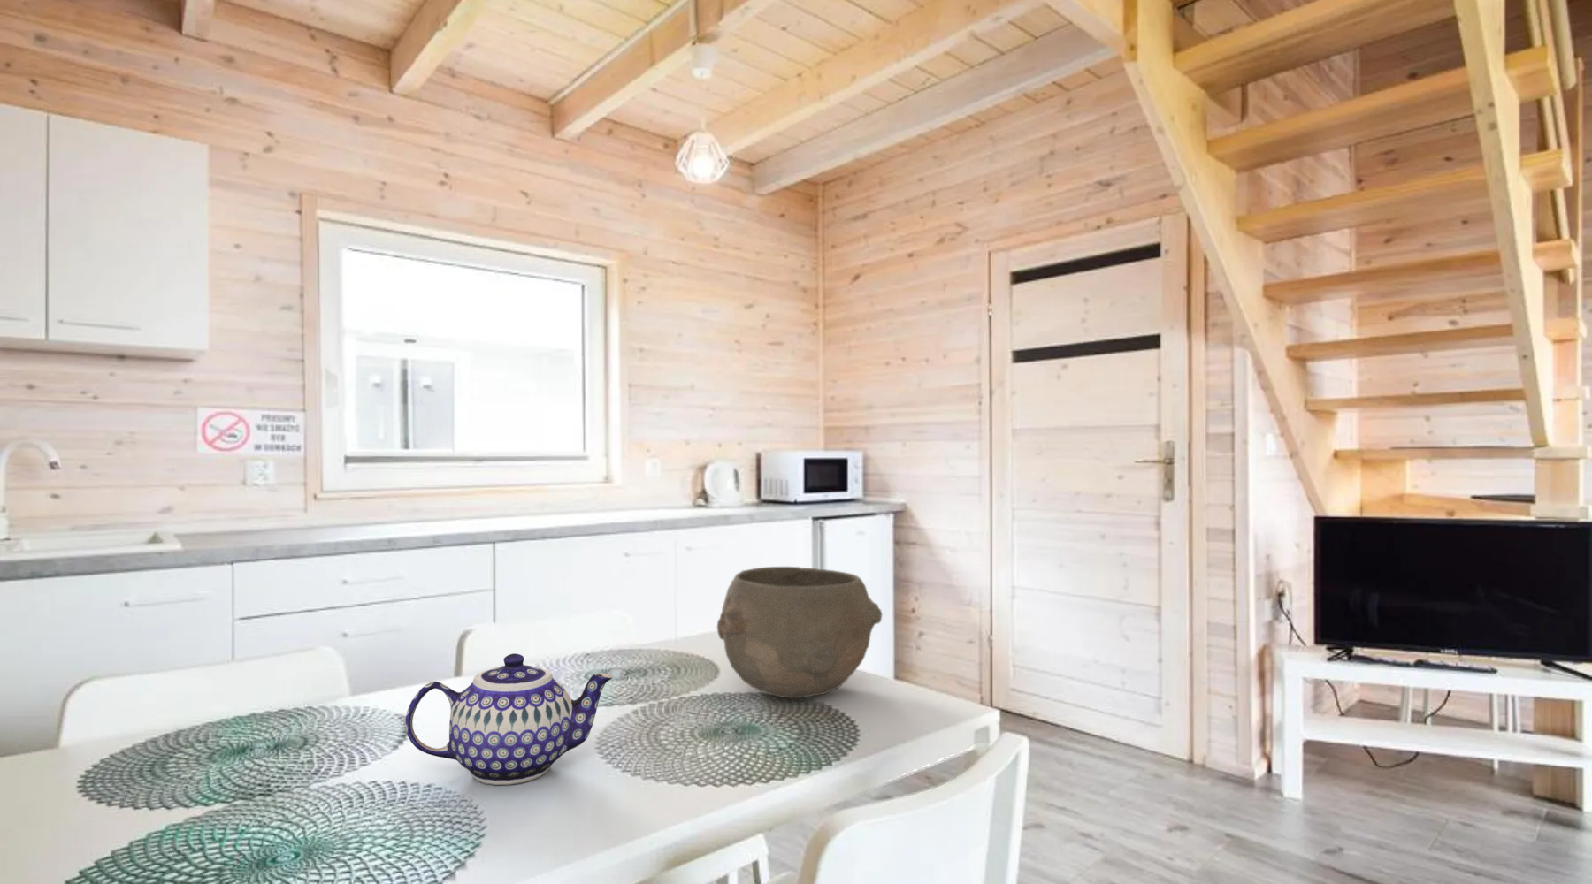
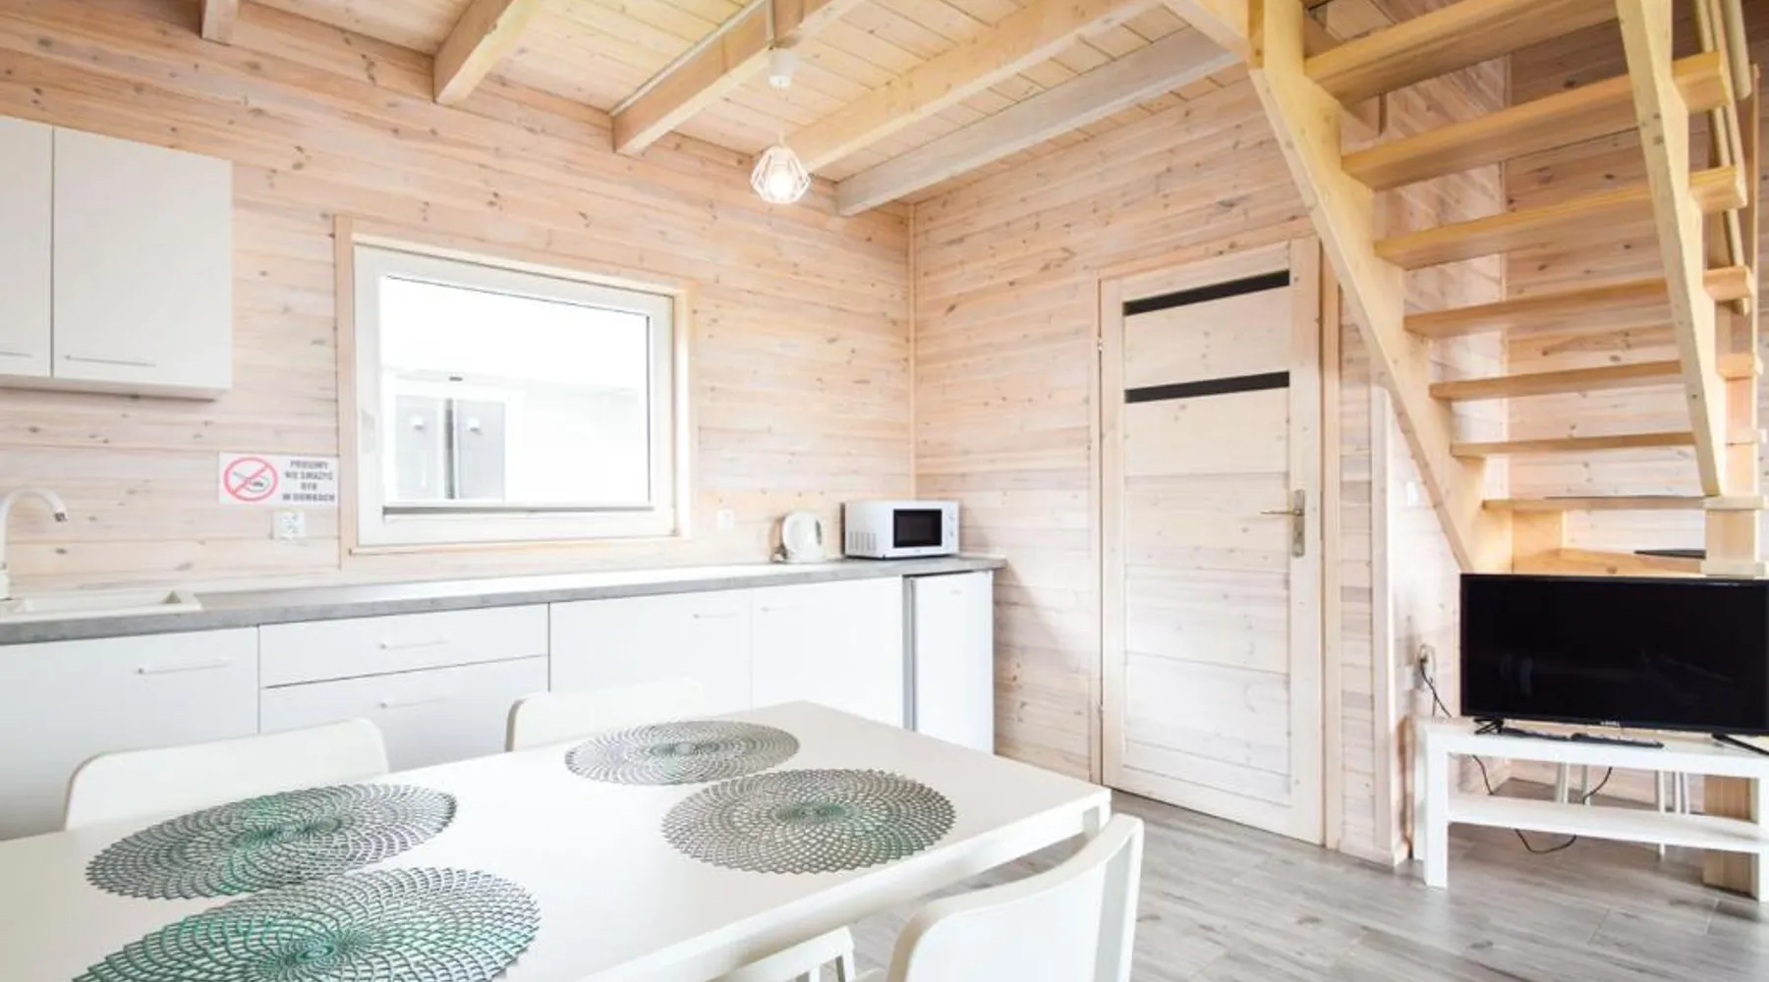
- teapot (512, 712)
- bowl (796, 633)
